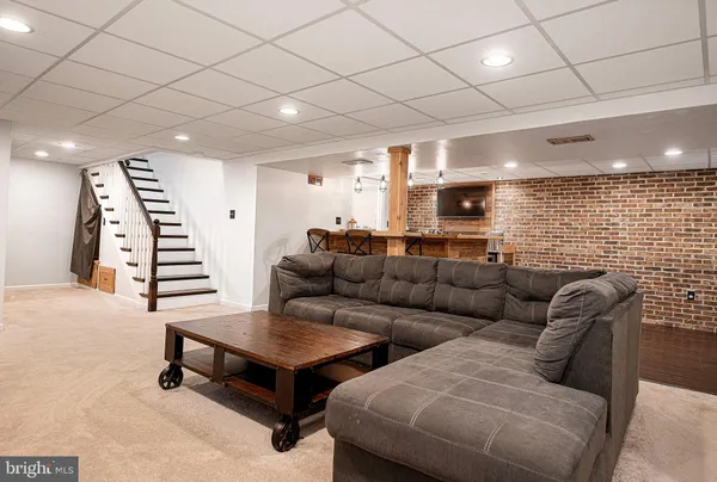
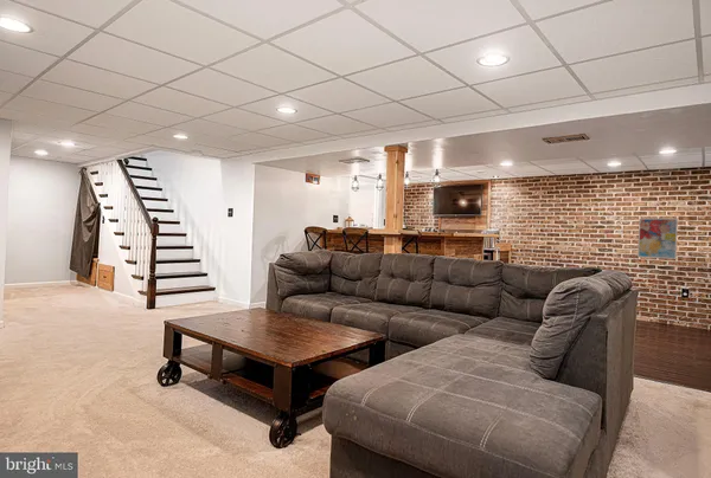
+ wall art (656, 238)
